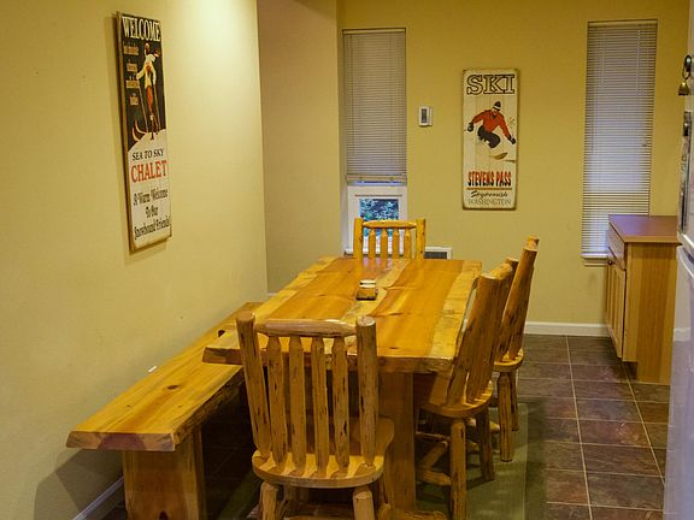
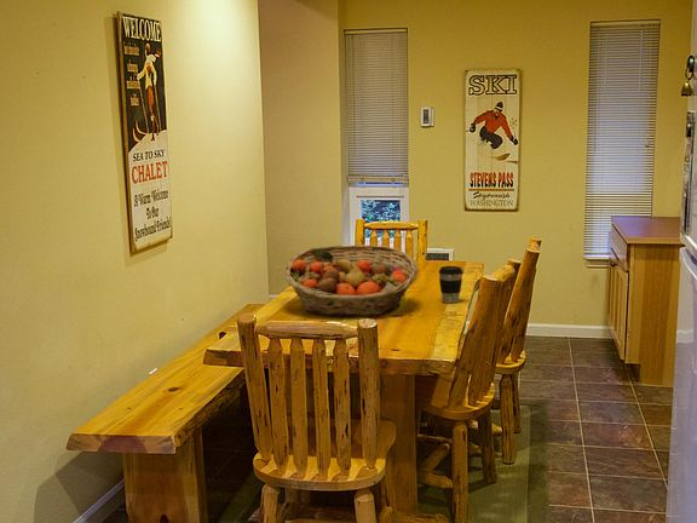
+ coffee cup (450, 285)
+ fruit basket (351, 278)
